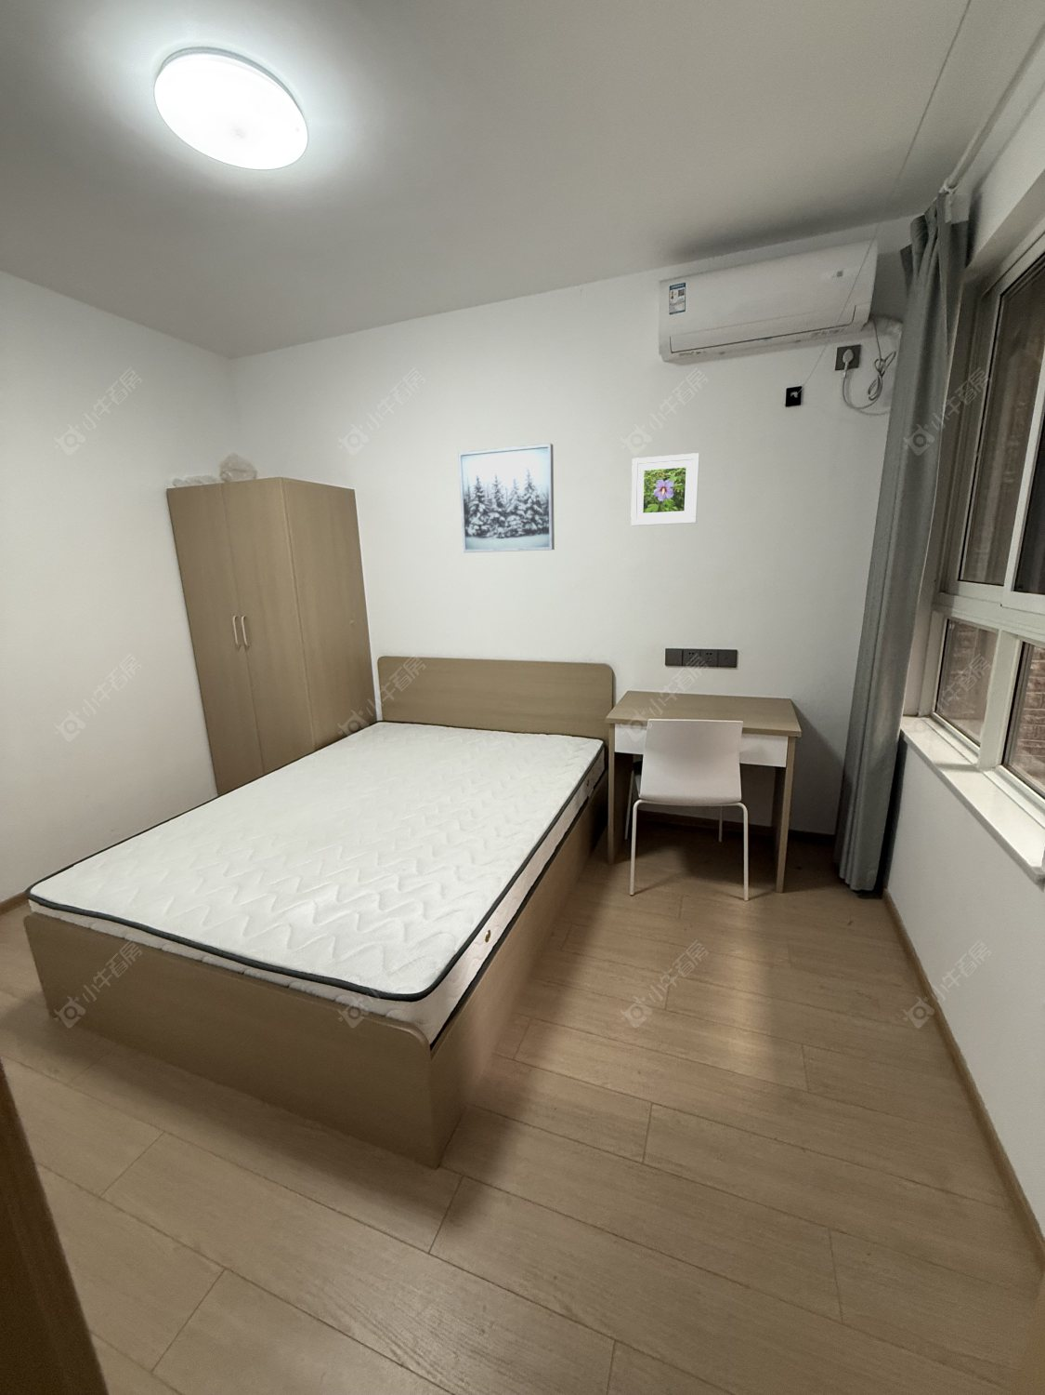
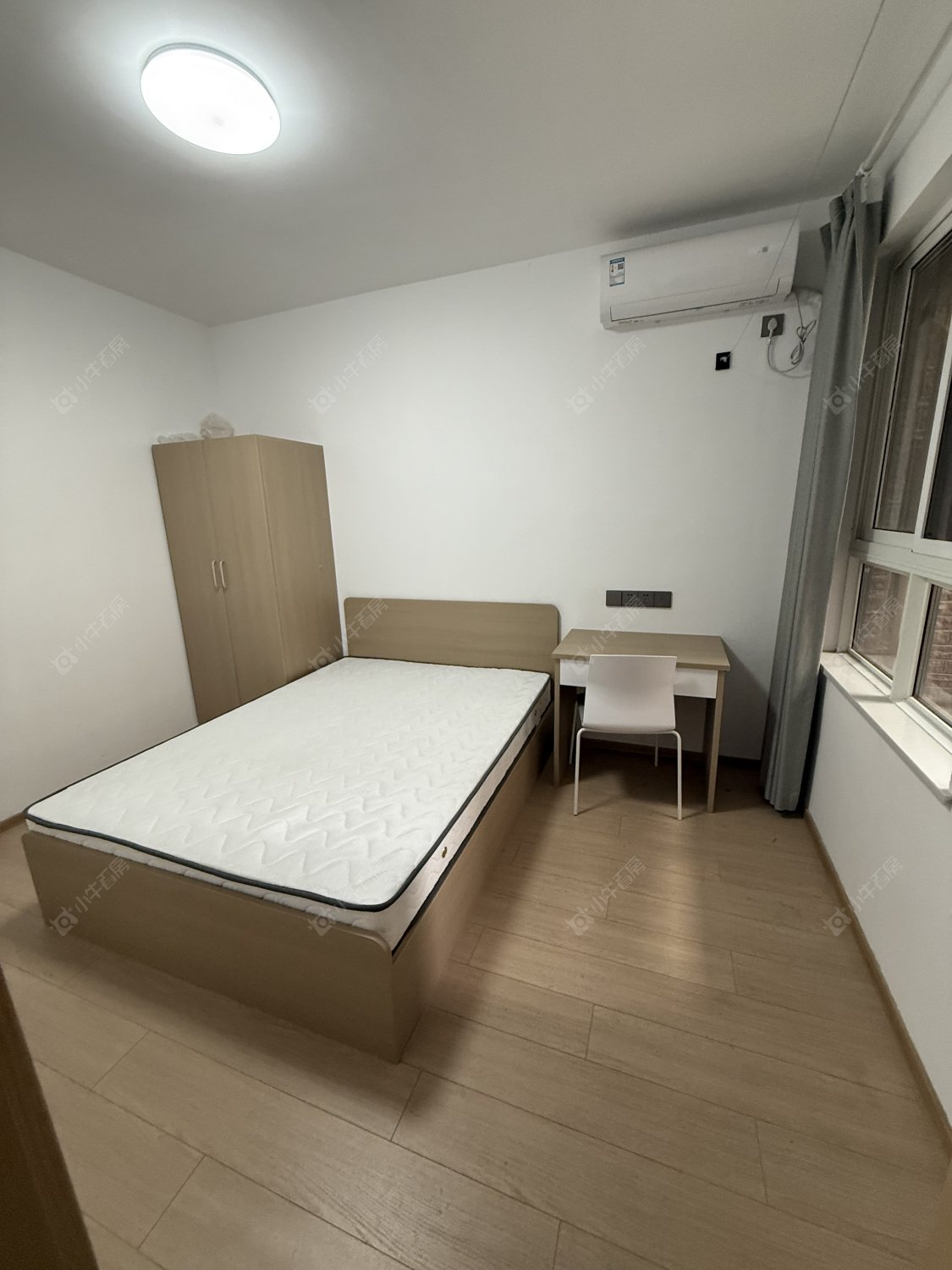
- wall art (505, 501)
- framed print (664, 490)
